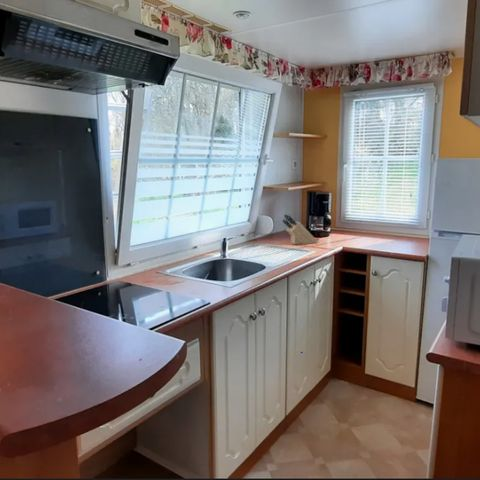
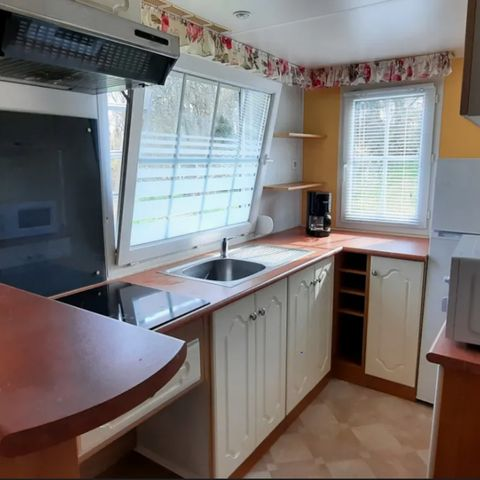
- knife block (299, 228)
